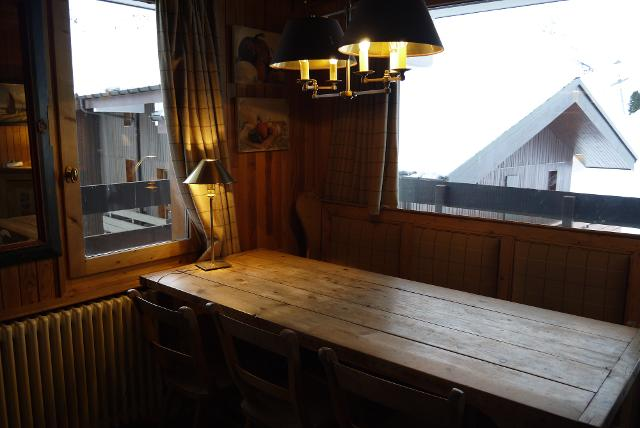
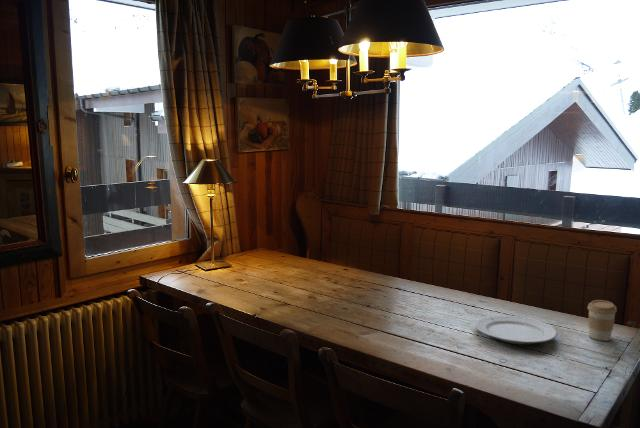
+ chinaware (514, 331)
+ coffee cup (601, 319)
